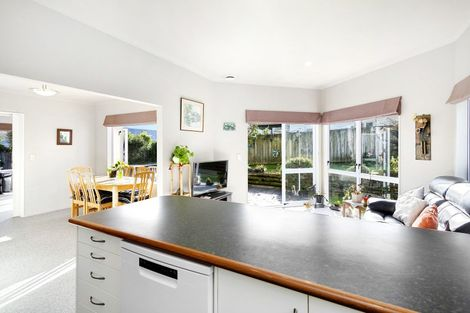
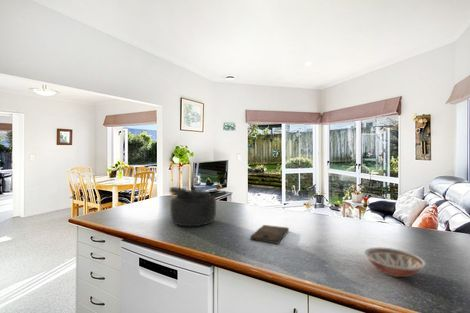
+ cutting board (270, 233)
+ kettle (193, 204)
+ bowl (393, 264)
